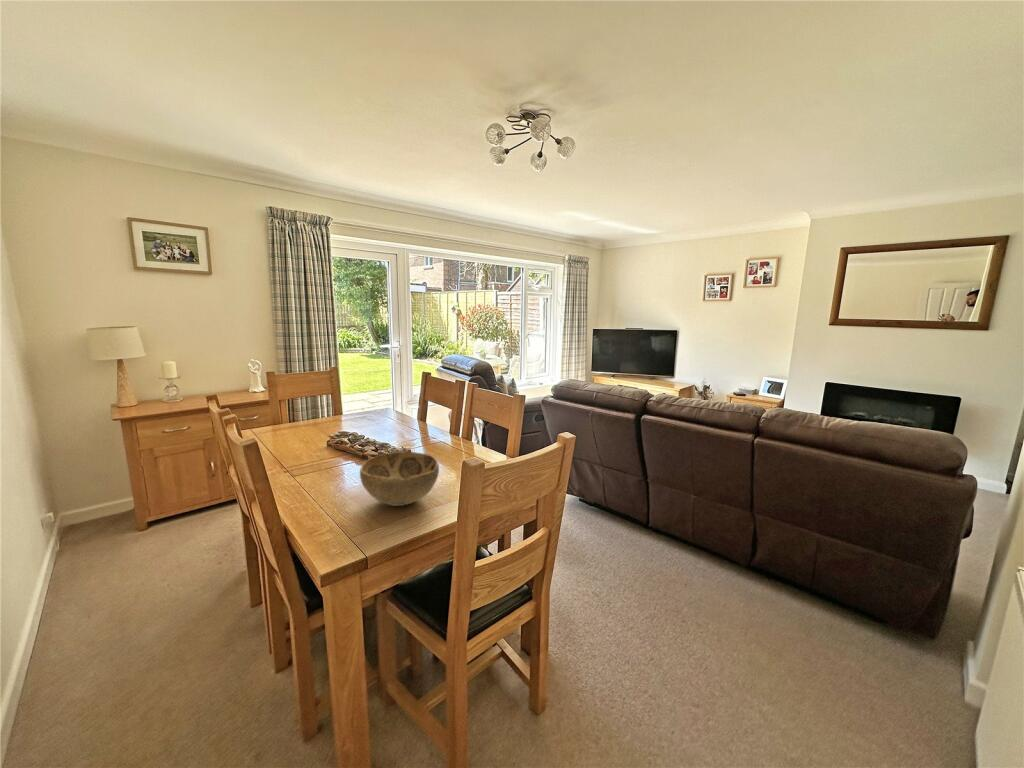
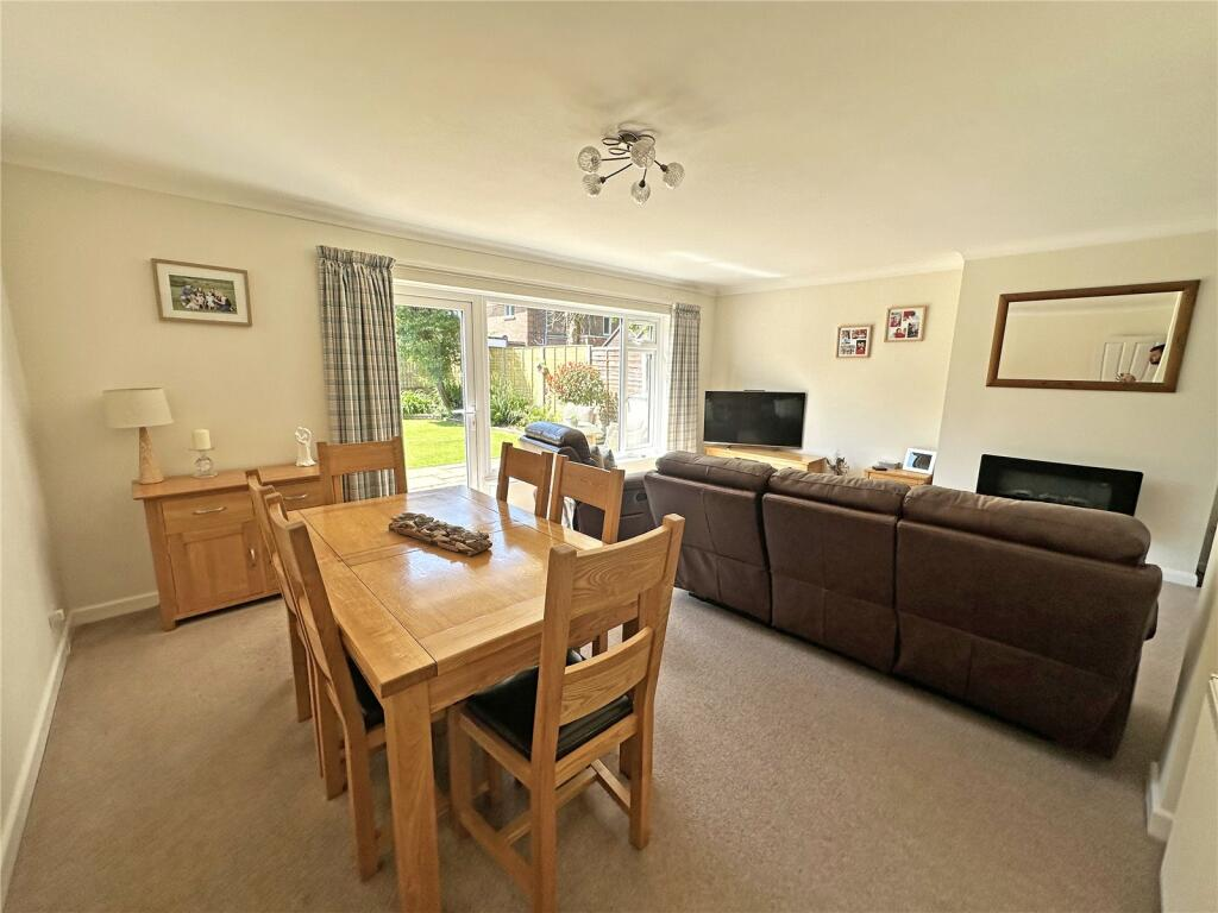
- decorative bowl (400, 481)
